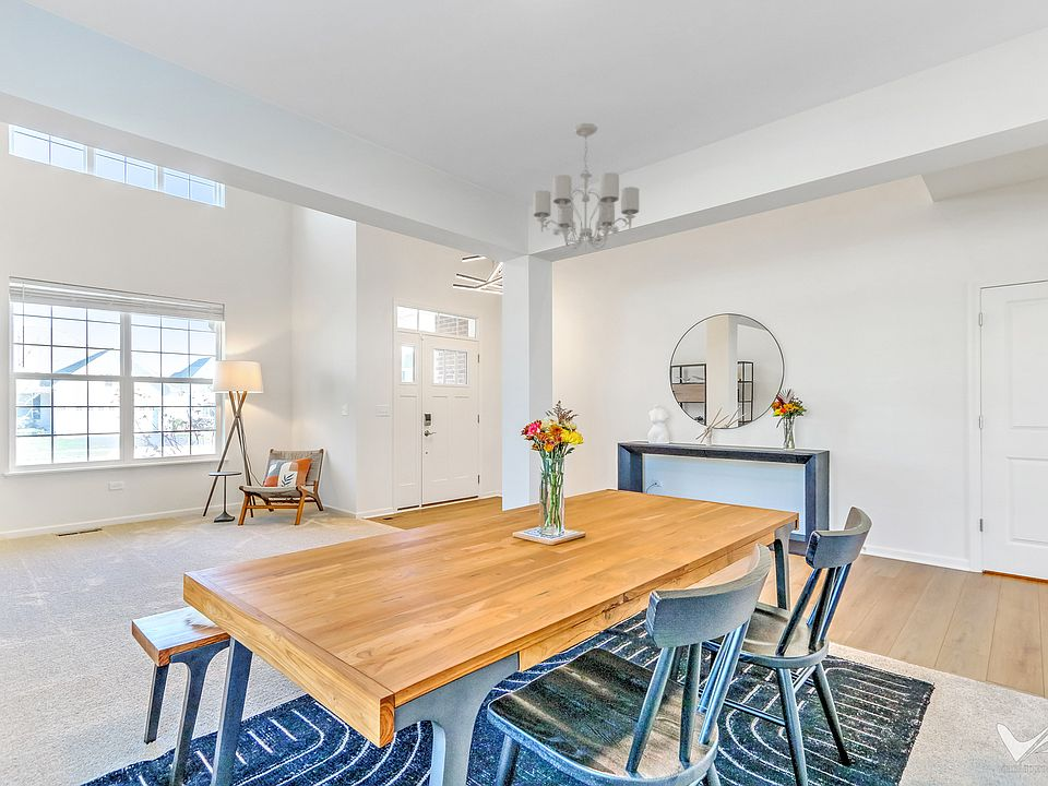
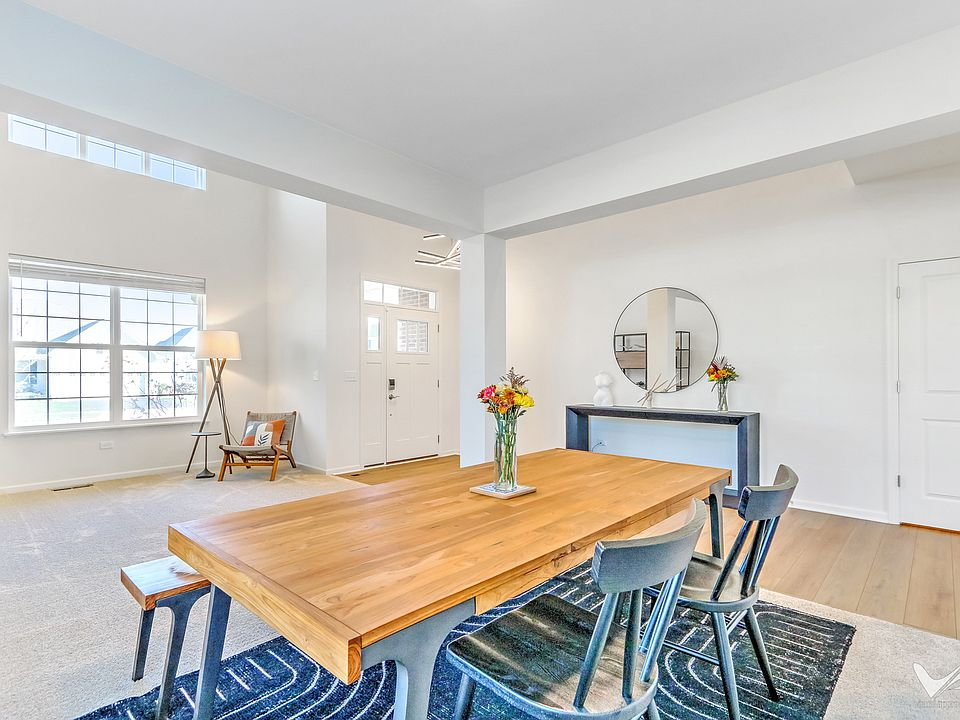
- chandelier (585, 188)
